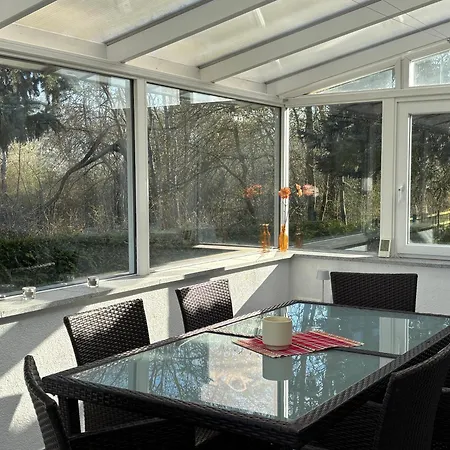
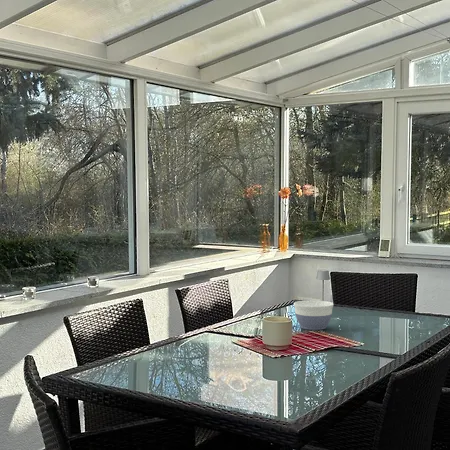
+ bowl (313, 315)
